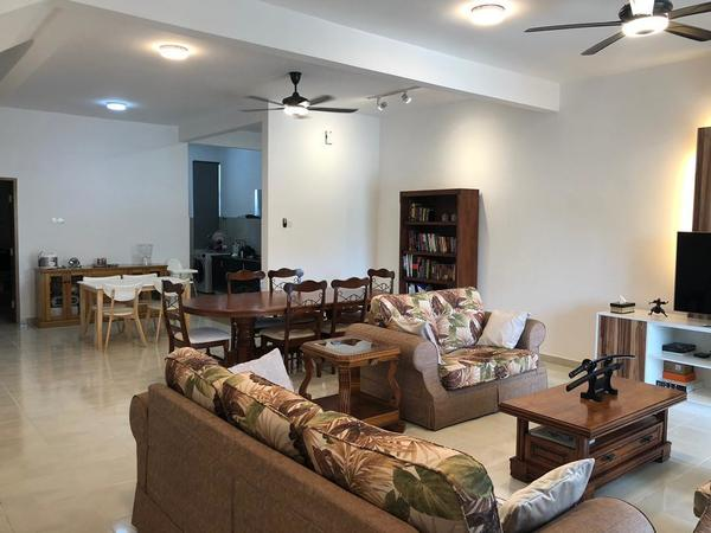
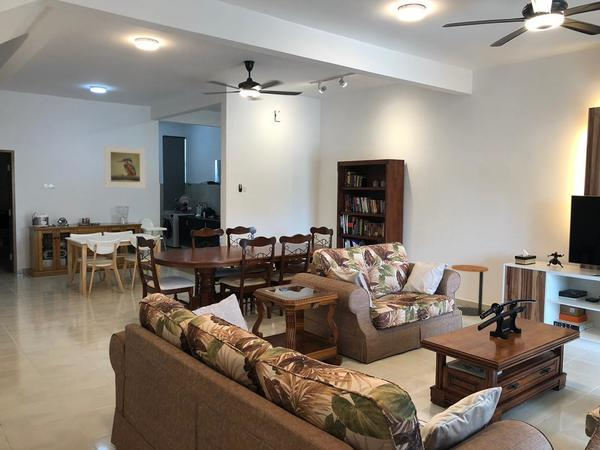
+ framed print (125, 167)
+ side table (479, 289)
